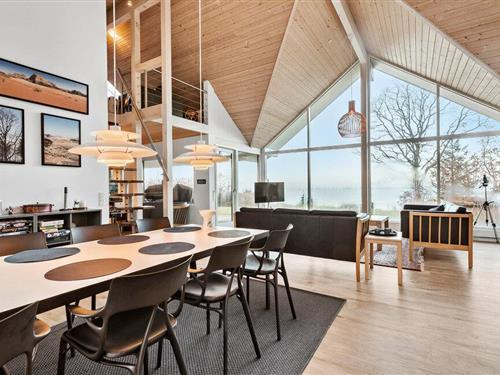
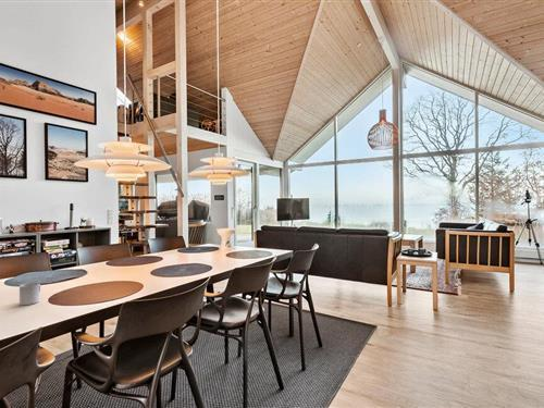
+ cup (32, 292)
